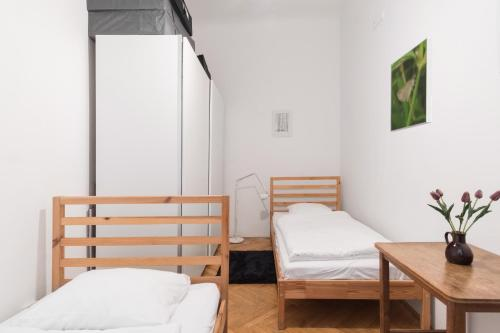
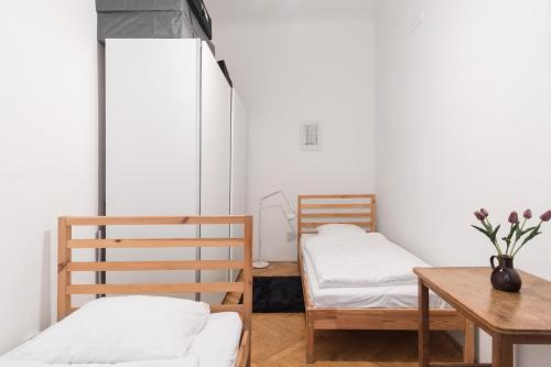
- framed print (408, 90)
